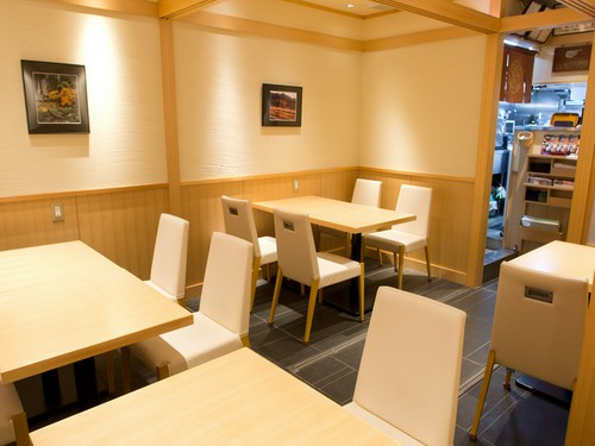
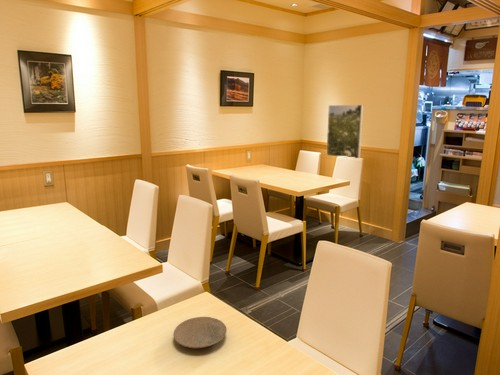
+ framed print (344, 131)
+ plate (200, 334)
